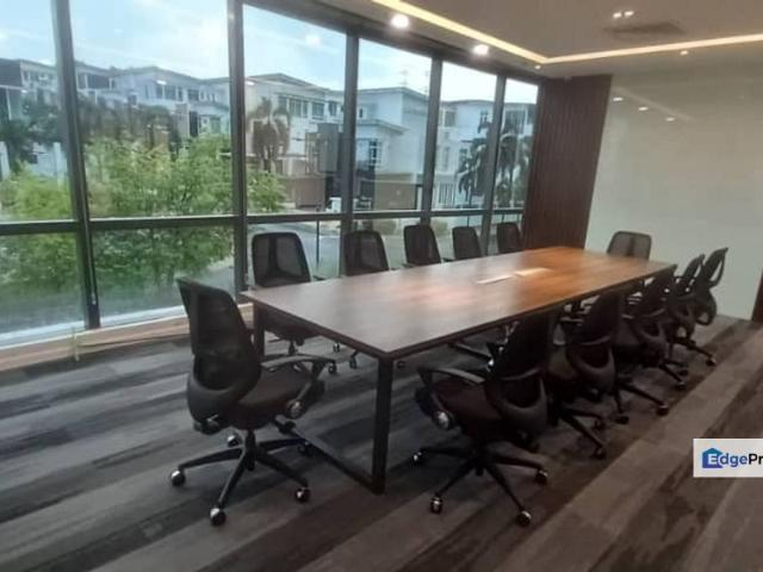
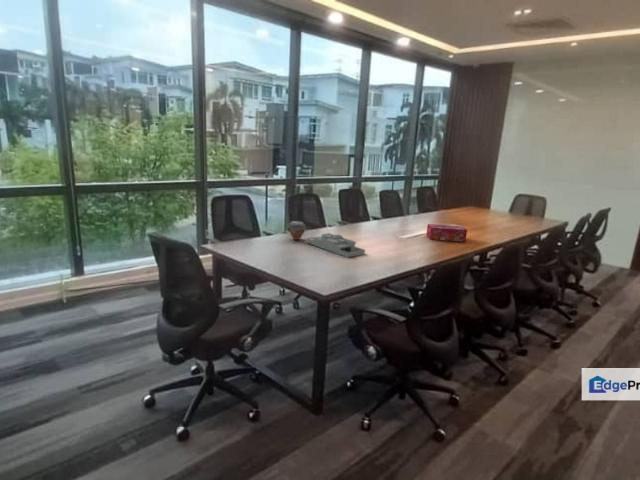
+ desk organizer (334, 242)
+ tissue box (446, 232)
+ jar (296, 230)
